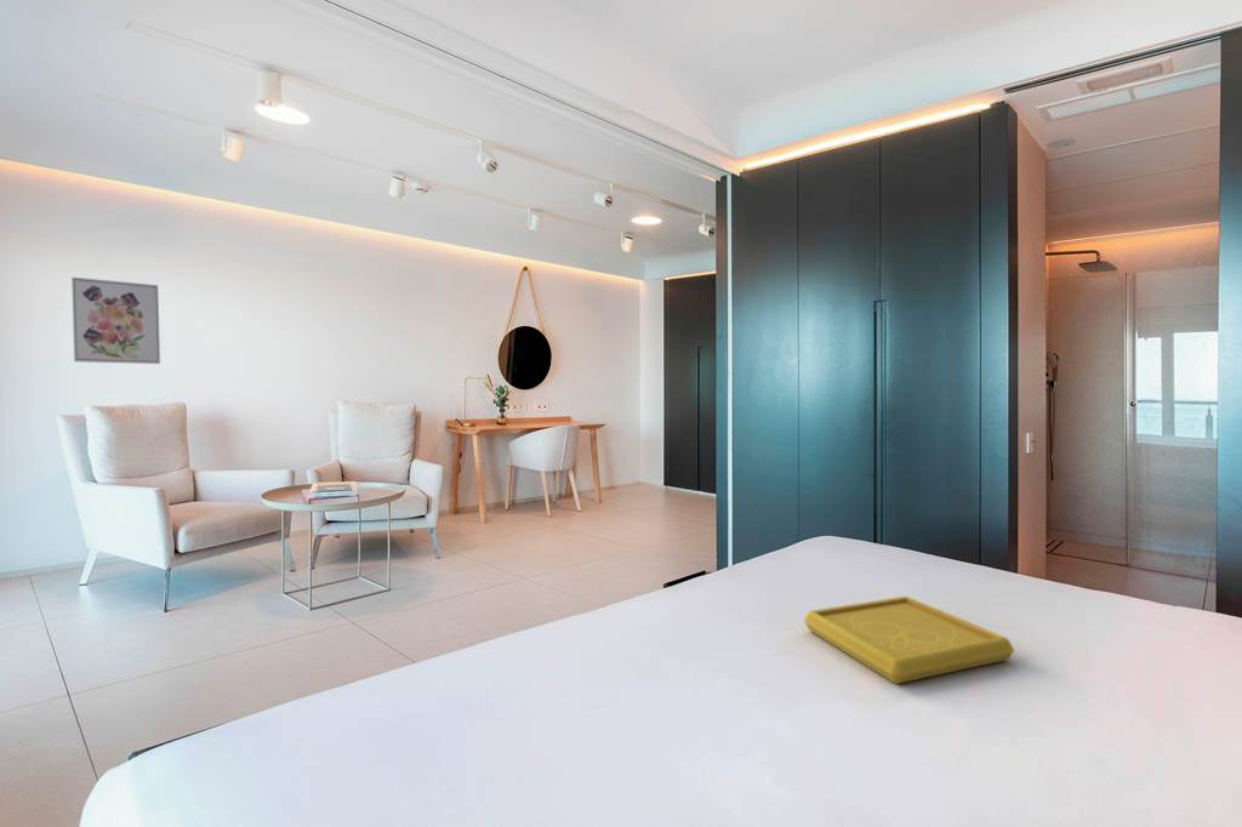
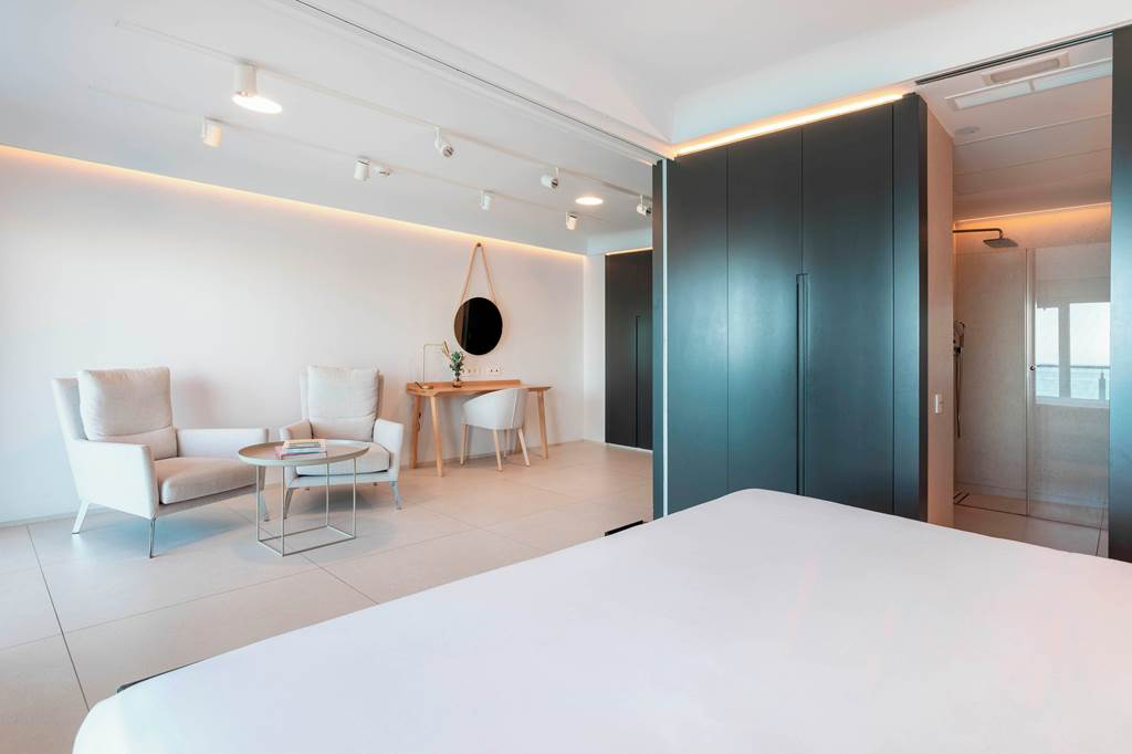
- serving tray (901, 633)
- wall art (116, 321)
